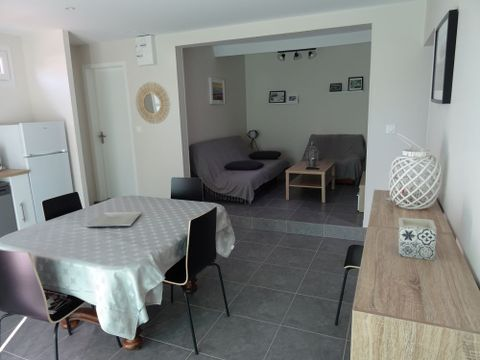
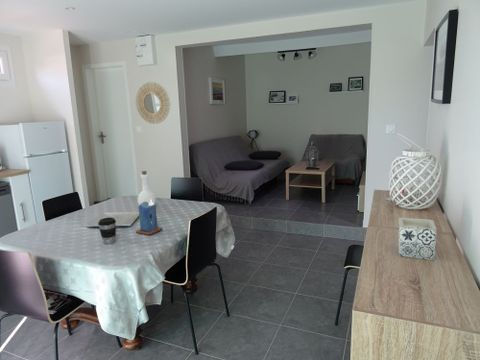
+ candle (148, 215)
+ bottle (145, 189)
+ coffee cup (108, 230)
